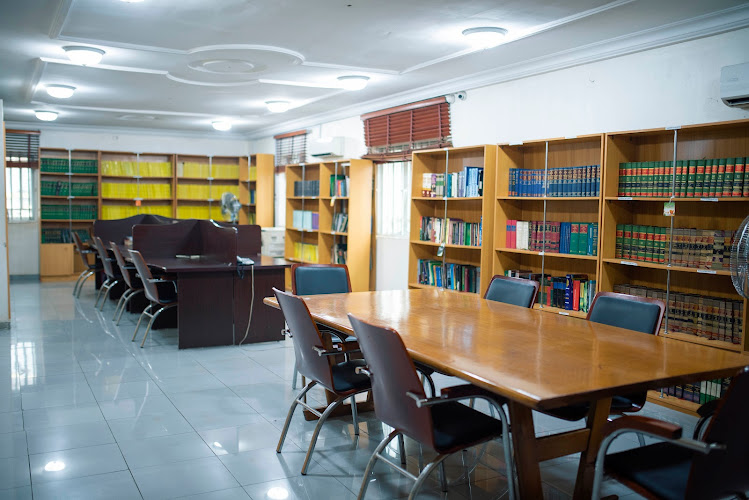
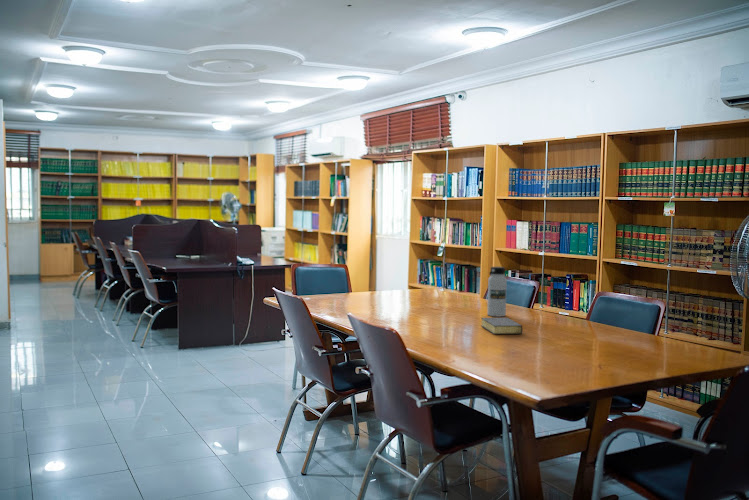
+ bible (499, 324)
+ water bottle (497, 291)
